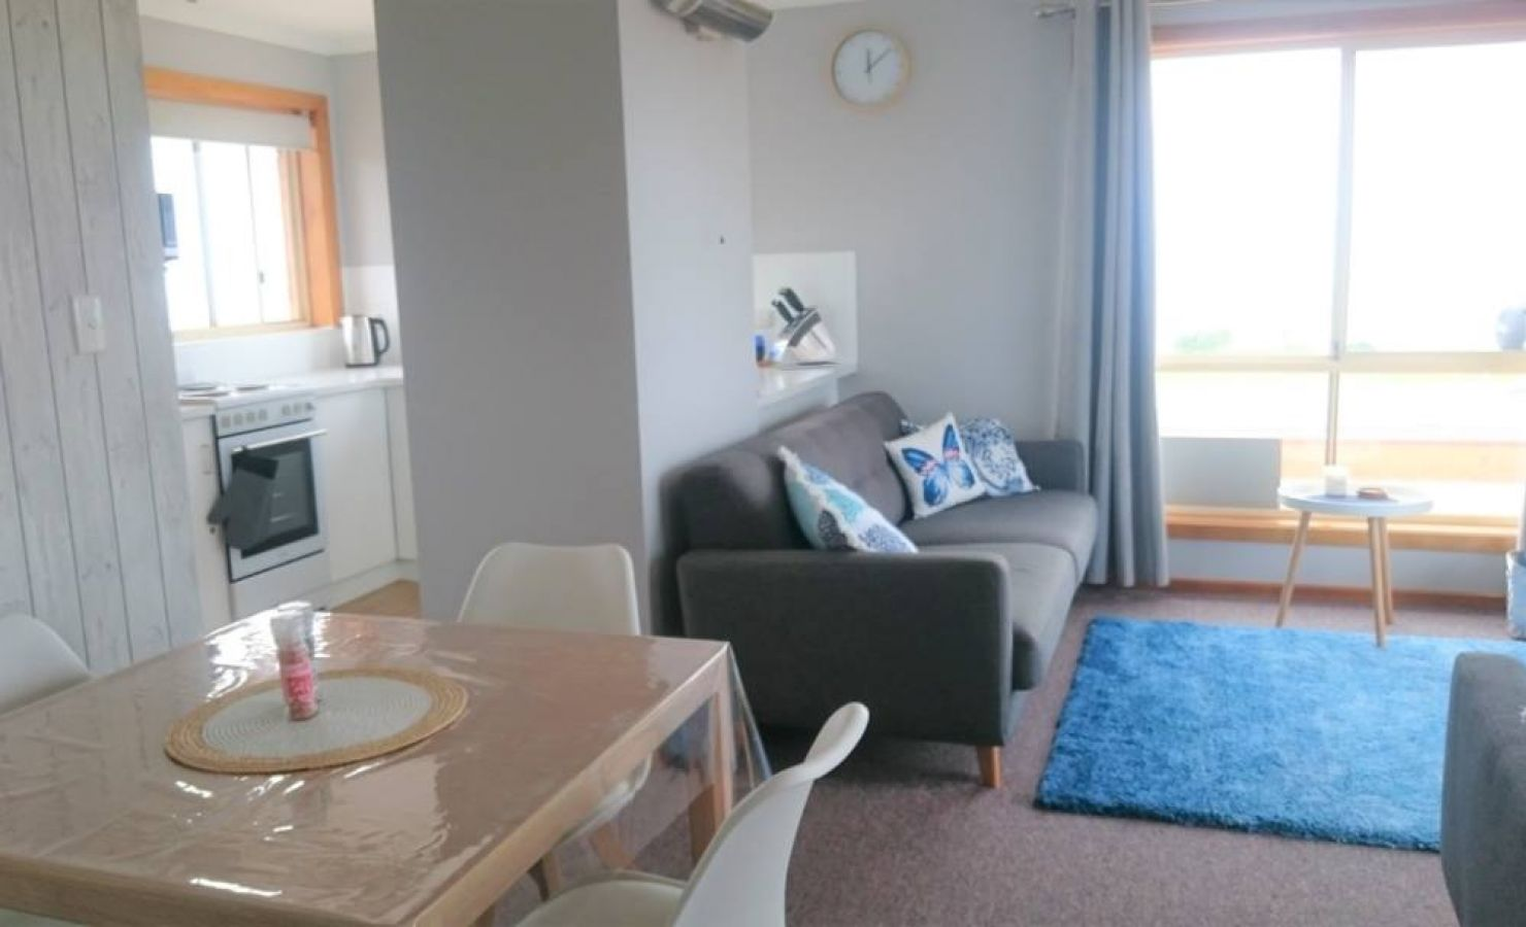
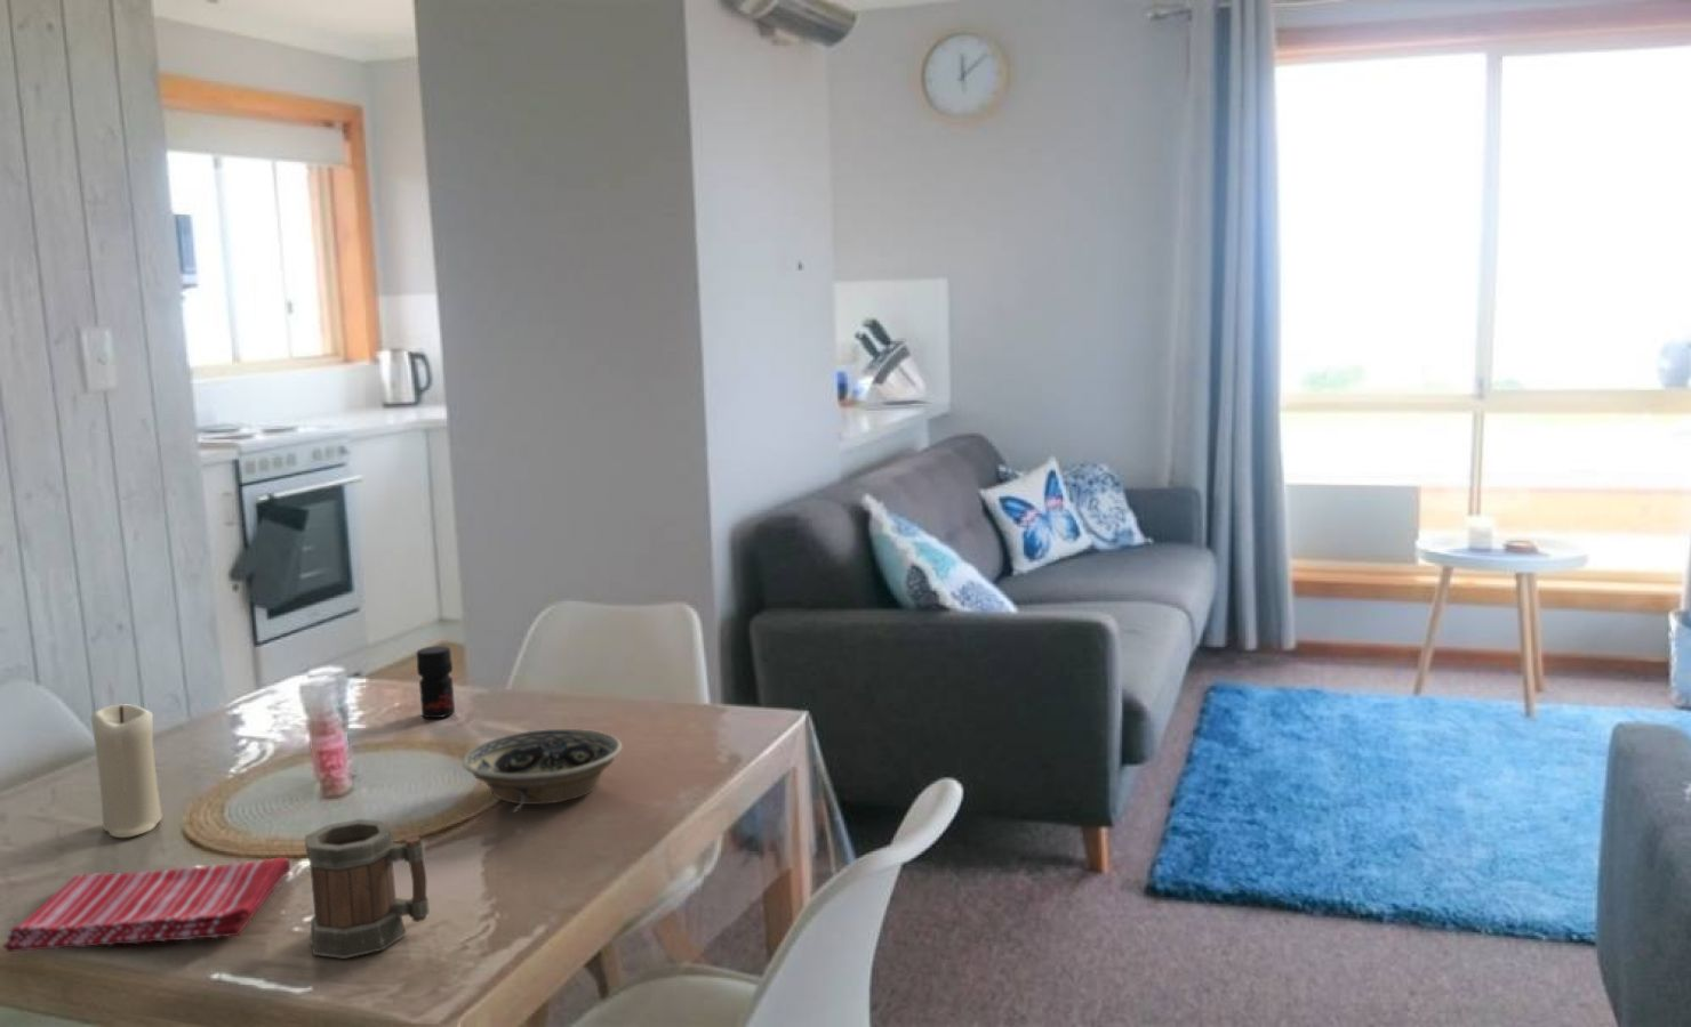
+ mug (366, 885)
+ dish towel (157, 899)
+ jar (435, 681)
+ bowl (542, 770)
+ candle (127, 765)
